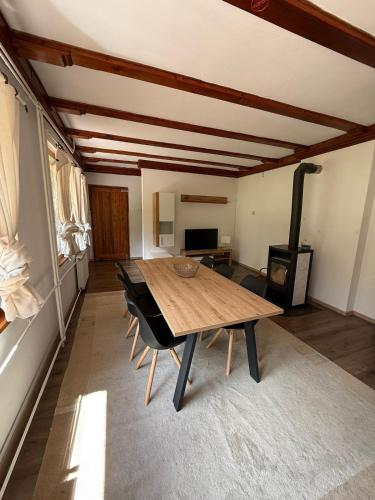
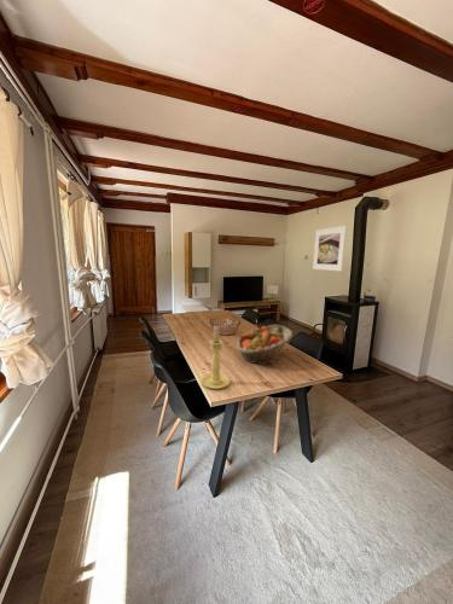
+ candle holder (215, 354)
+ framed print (327, 249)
+ fruit basket (263, 342)
